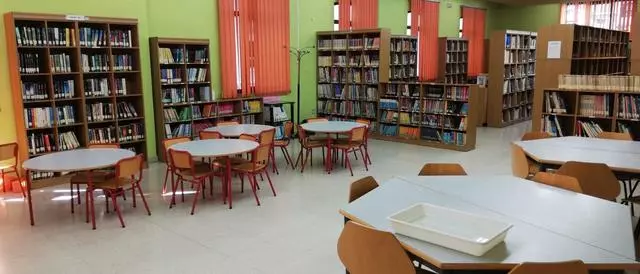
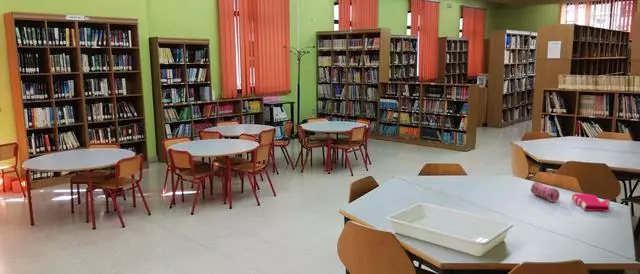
+ book (592, 202)
+ pencil case (544, 191)
